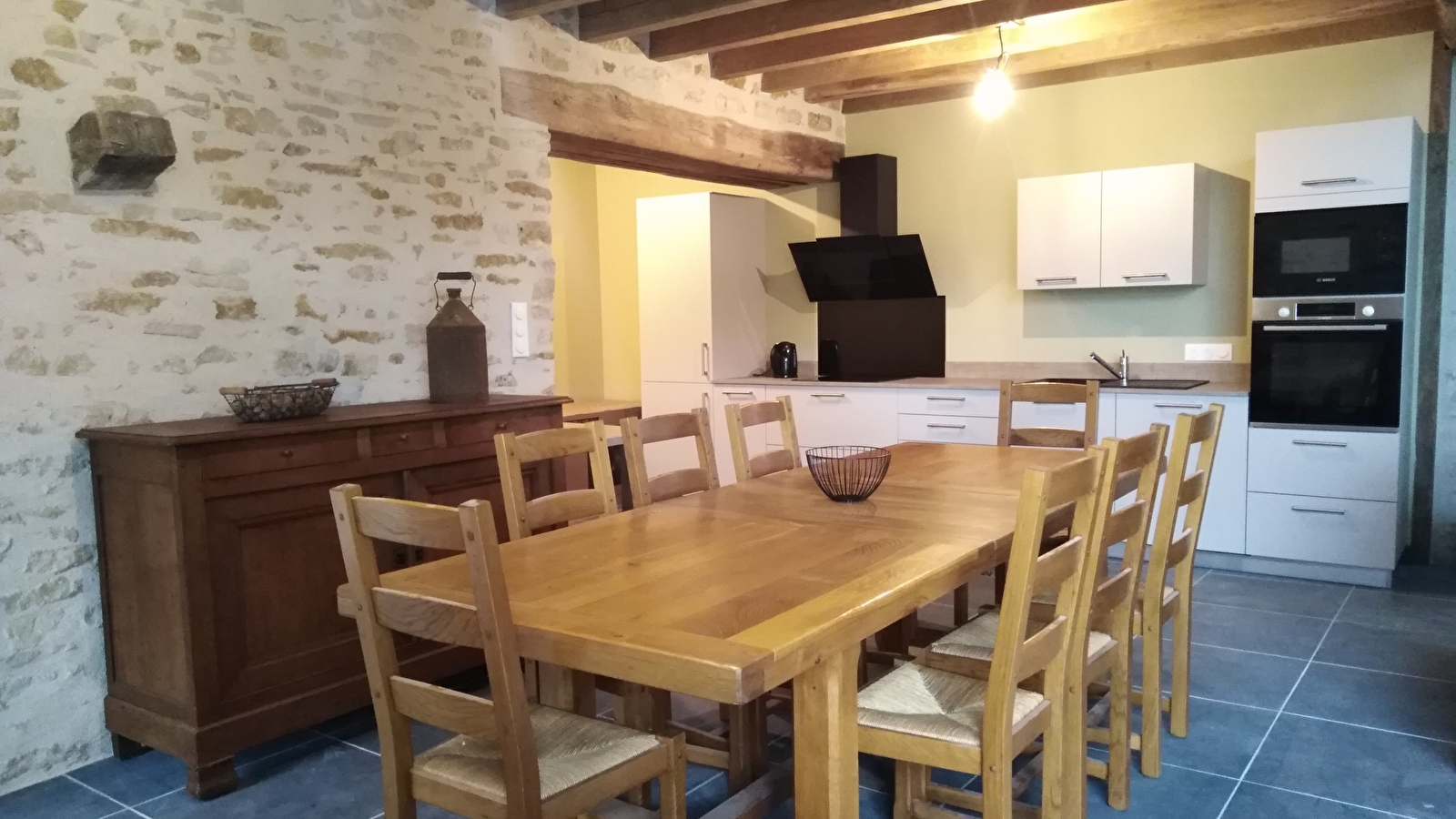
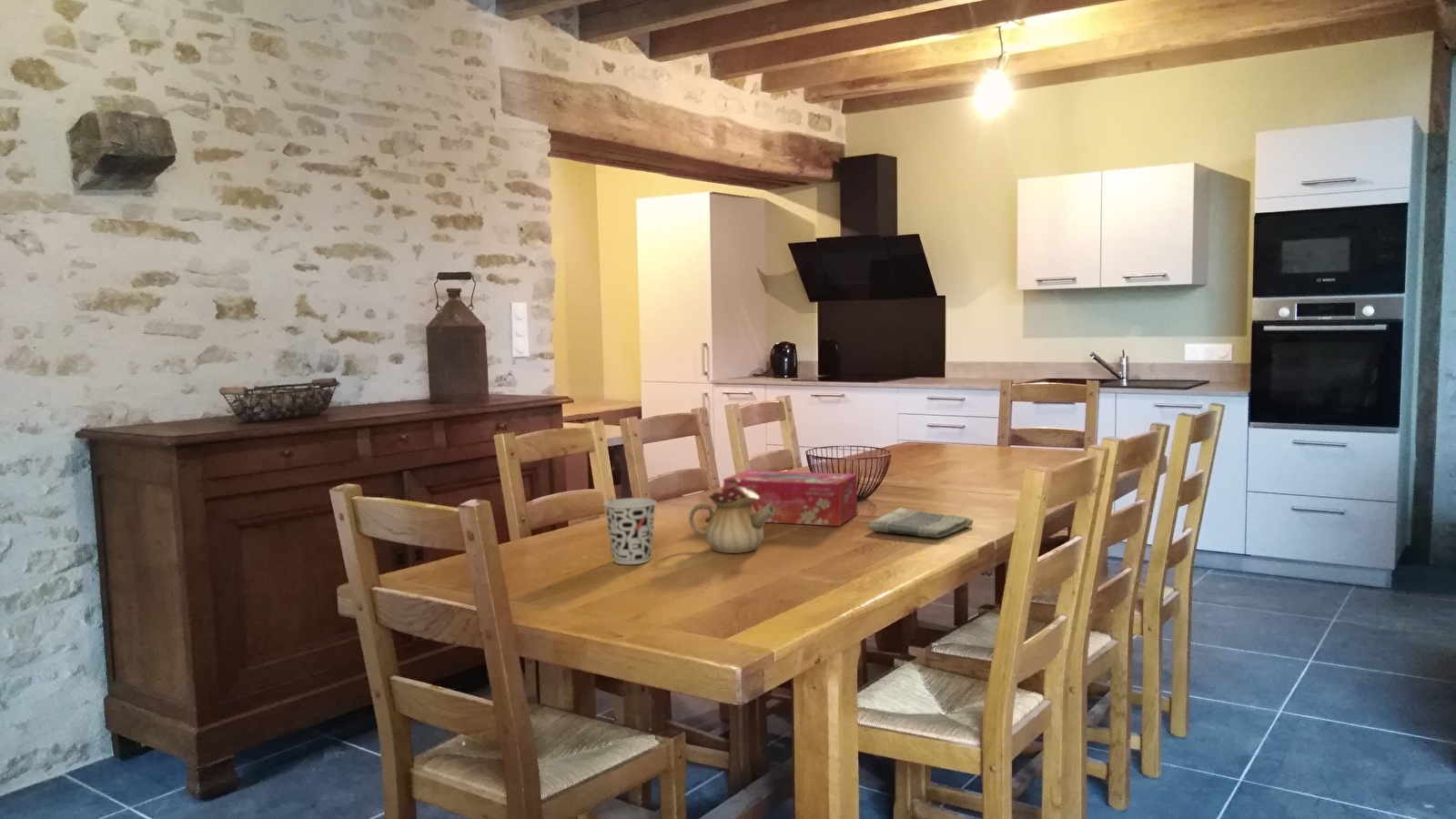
+ teapot (730, 512)
+ cup (631, 531)
+ tissue box (791, 496)
+ dish towel (921, 521)
